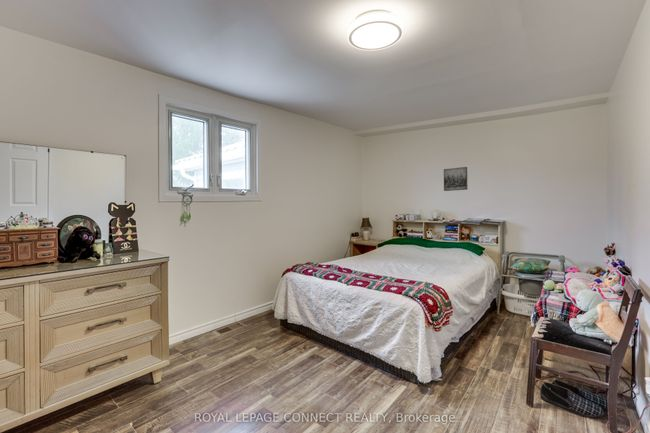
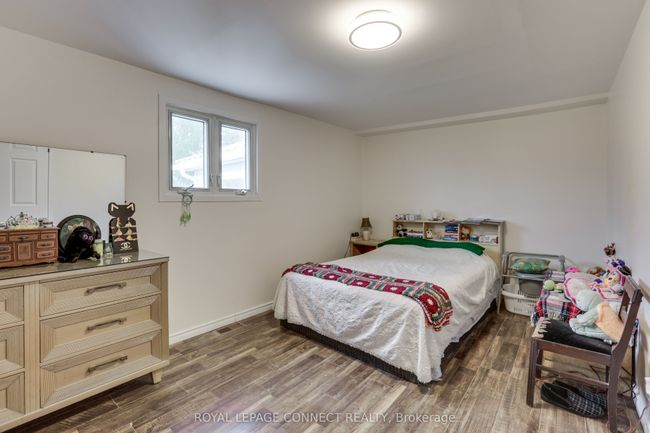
- wall art (455, 179)
